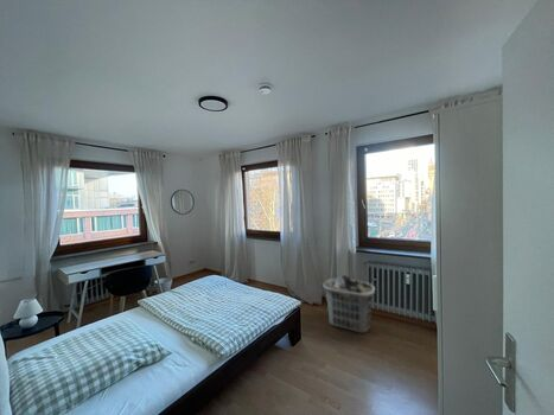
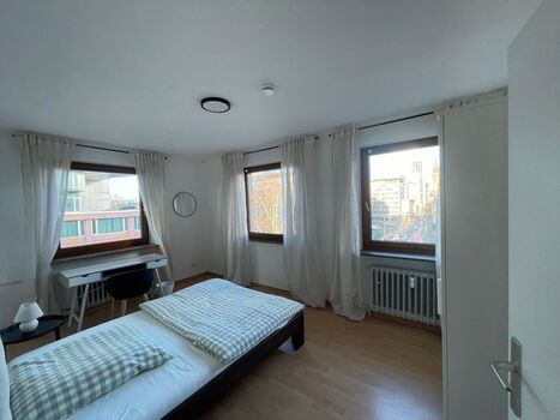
- clothes hamper (348, 300)
